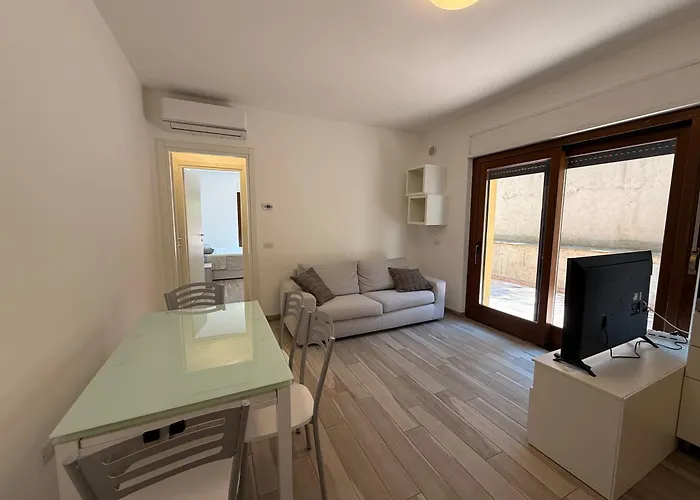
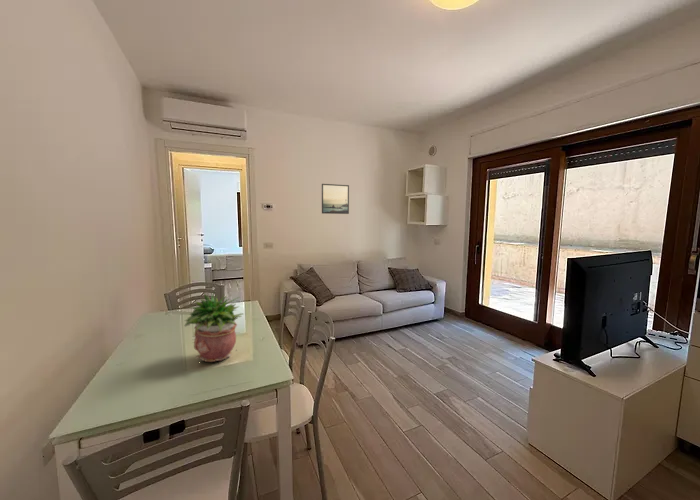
+ potted plant (217, 325)
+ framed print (335, 199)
